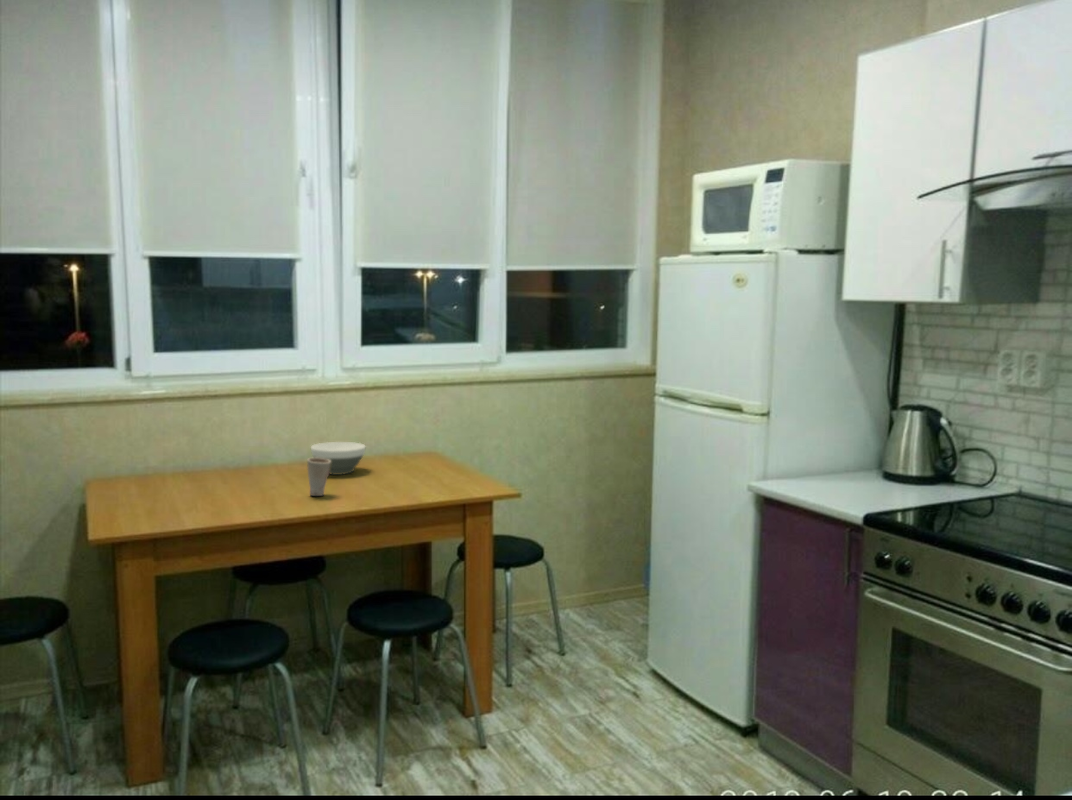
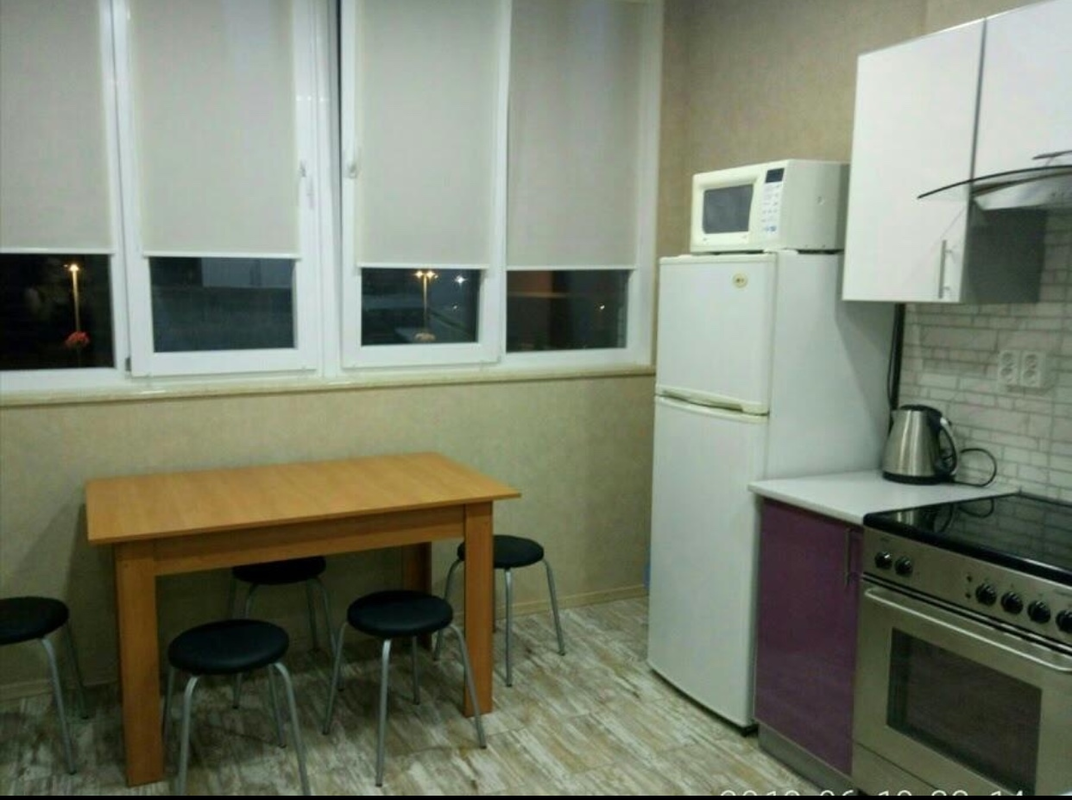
- cup (319, 477)
- bowl (338, 459)
